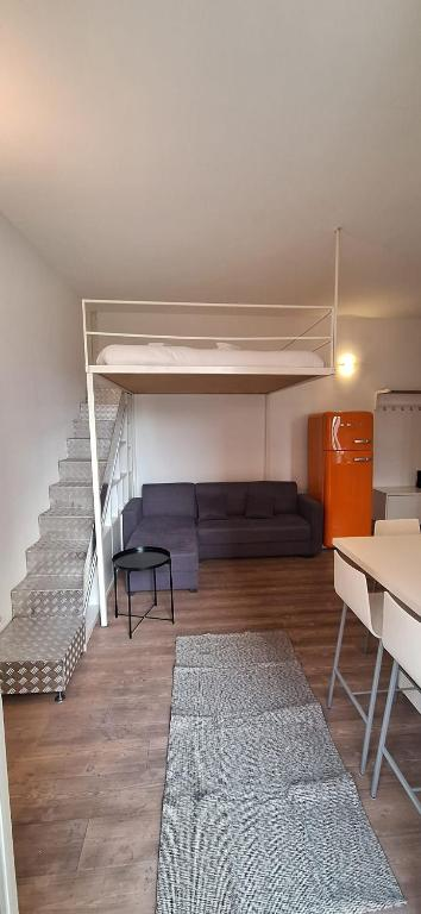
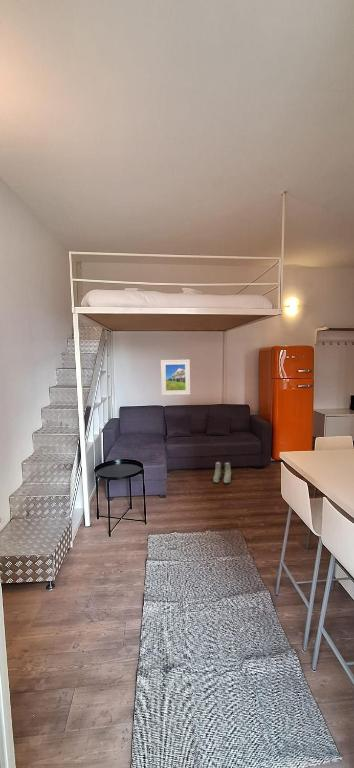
+ boots (220, 471)
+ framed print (175, 377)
